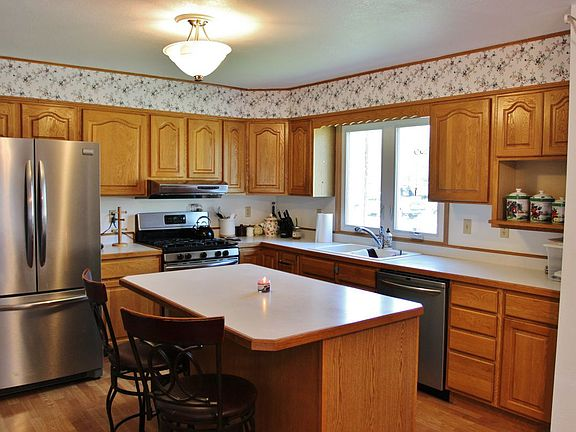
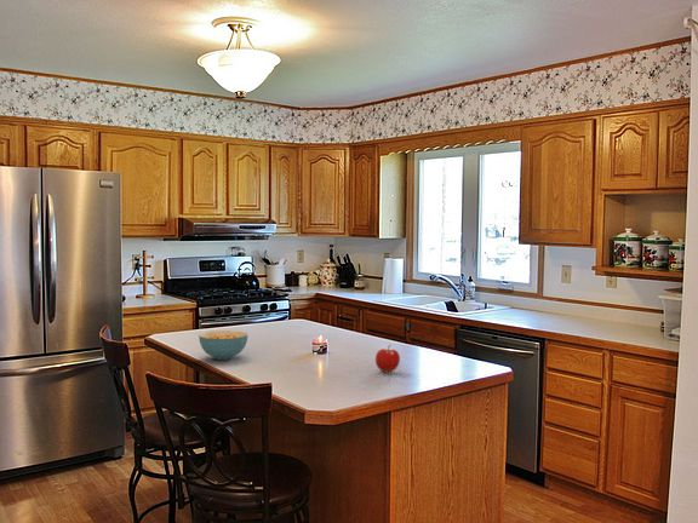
+ cereal bowl (223, 346)
+ fruit (387, 358)
